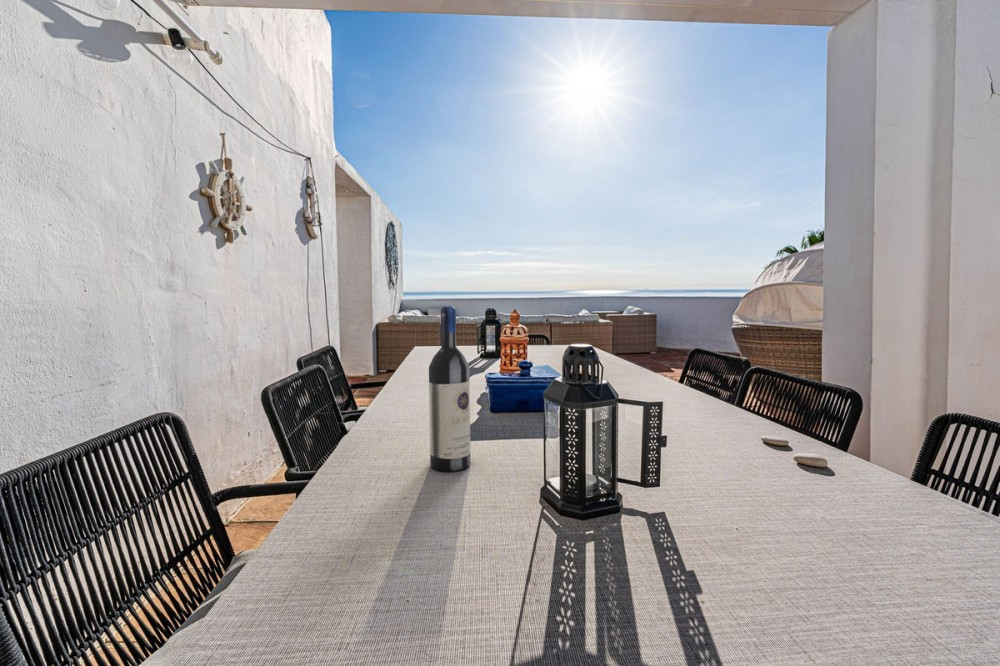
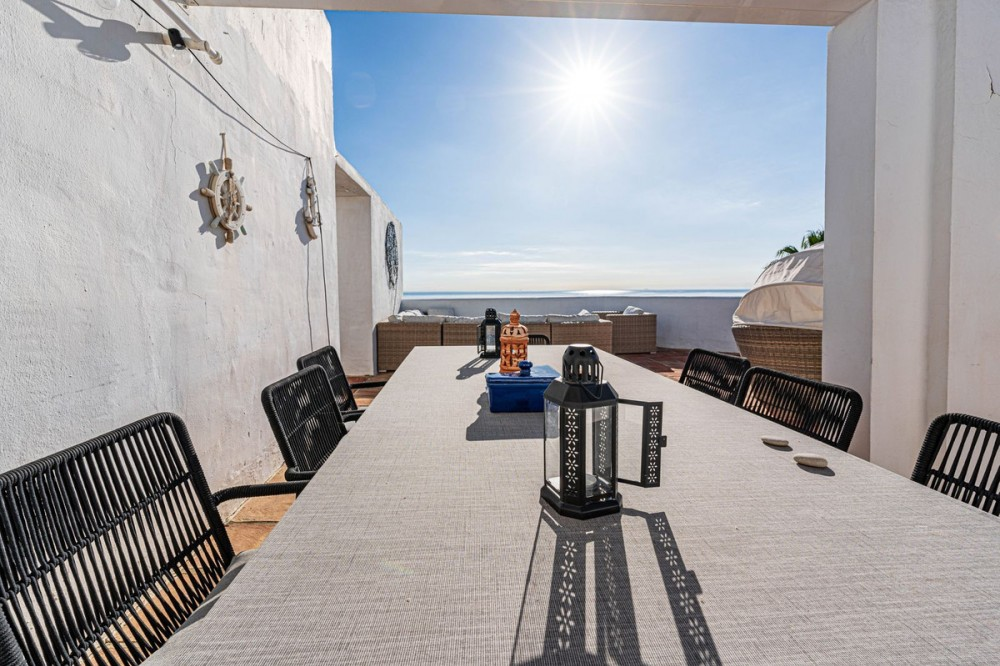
- wine bottle (449, 386)
